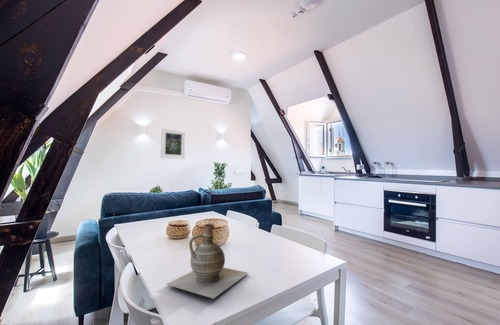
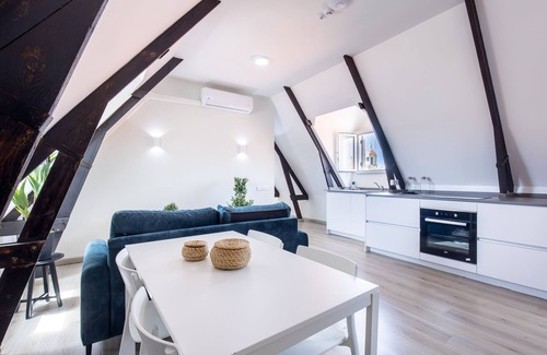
- ceramic jug (210, 252)
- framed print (173, 144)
